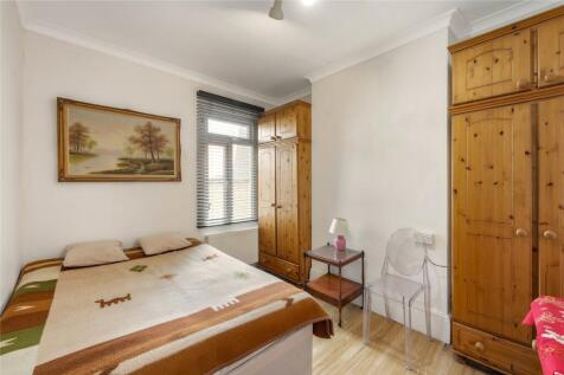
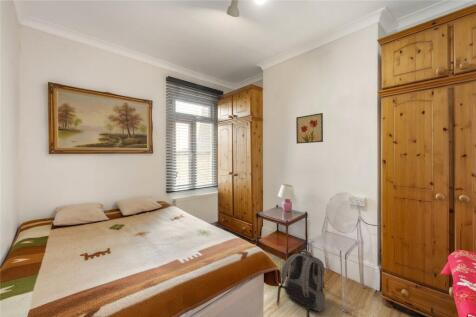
+ wall art (309, 129)
+ backpack (303, 277)
